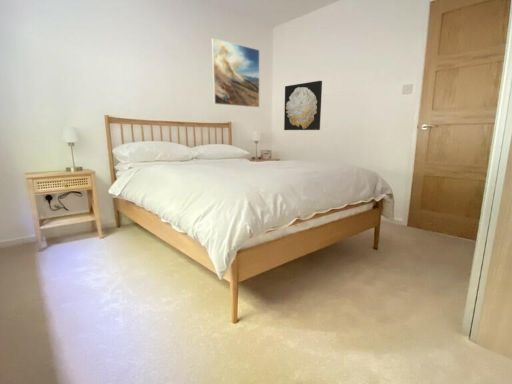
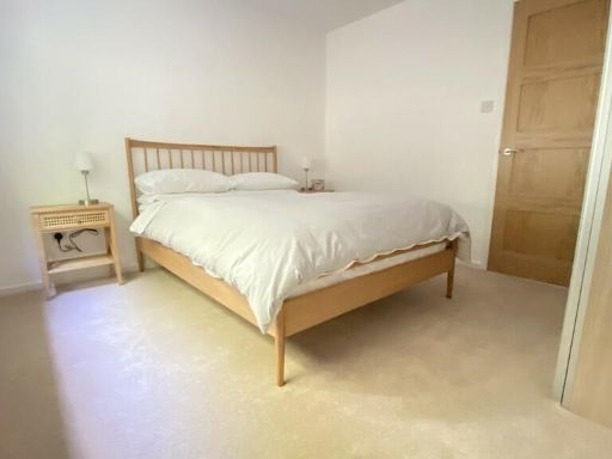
- wall art (301, 107)
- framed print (237, 75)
